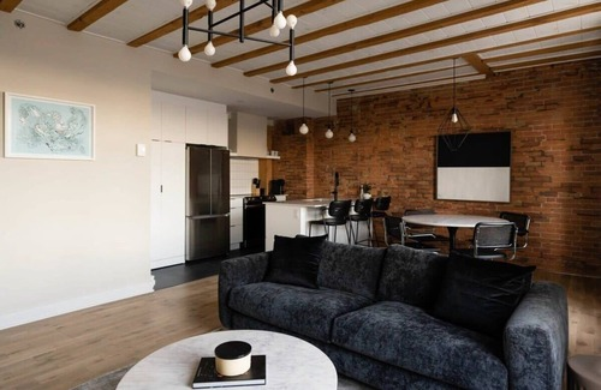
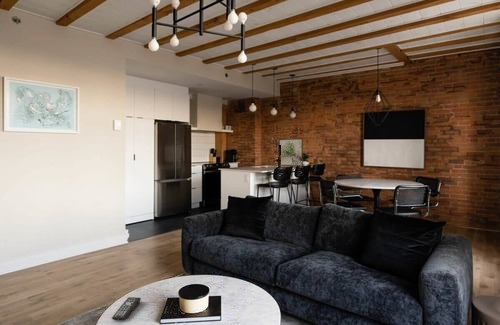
+ remote control (127, 307)
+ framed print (290, 152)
